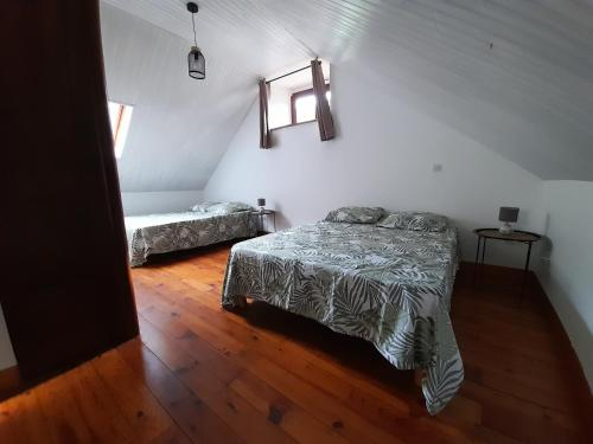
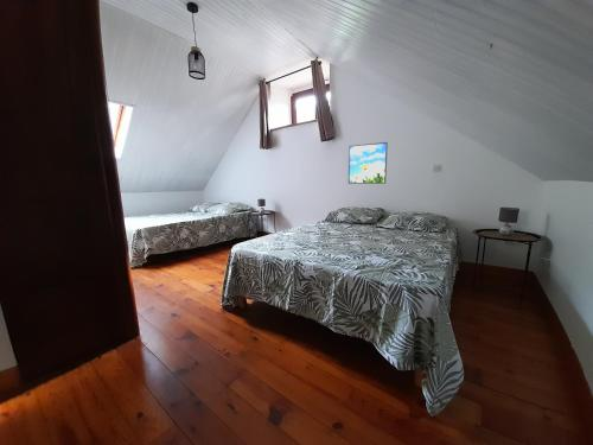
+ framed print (366, 164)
